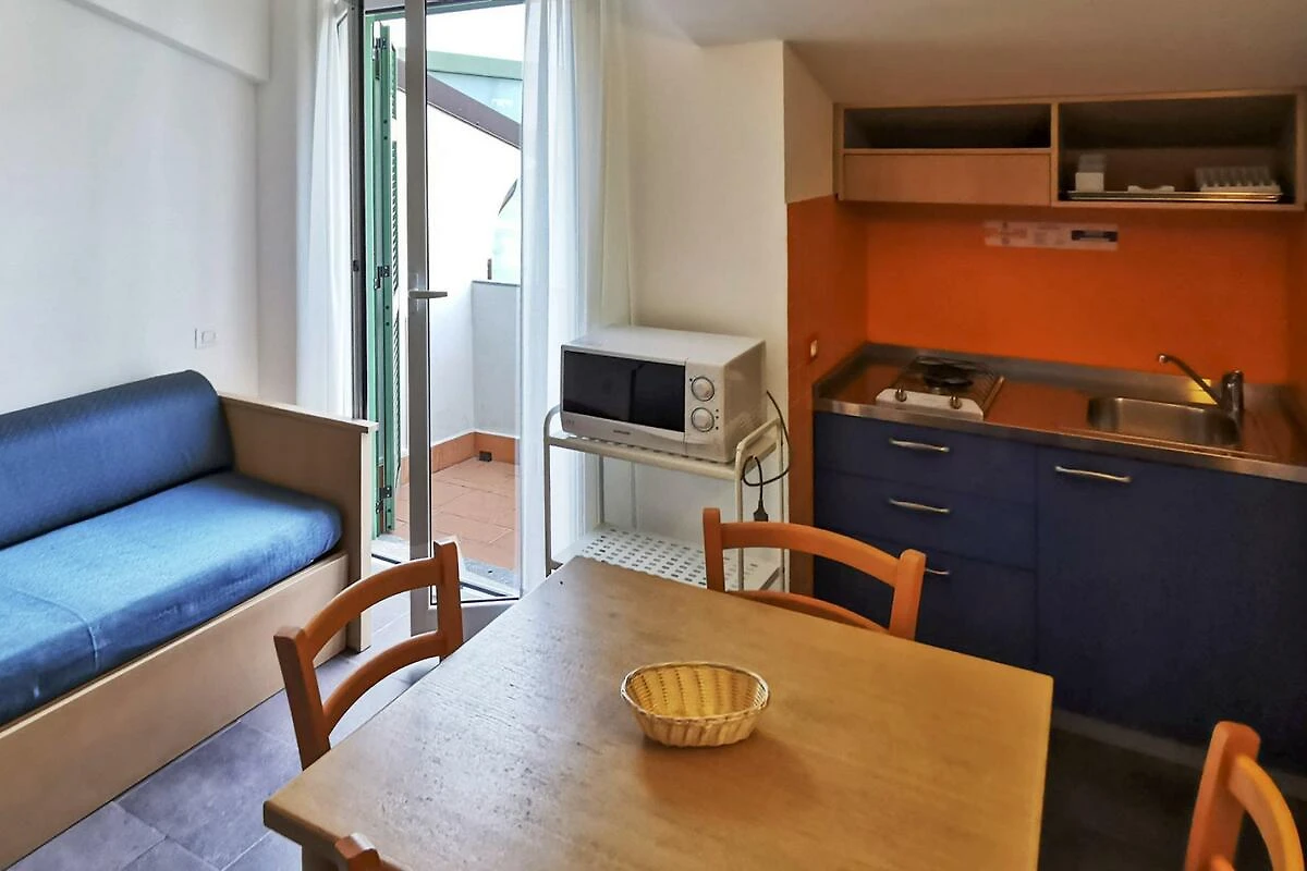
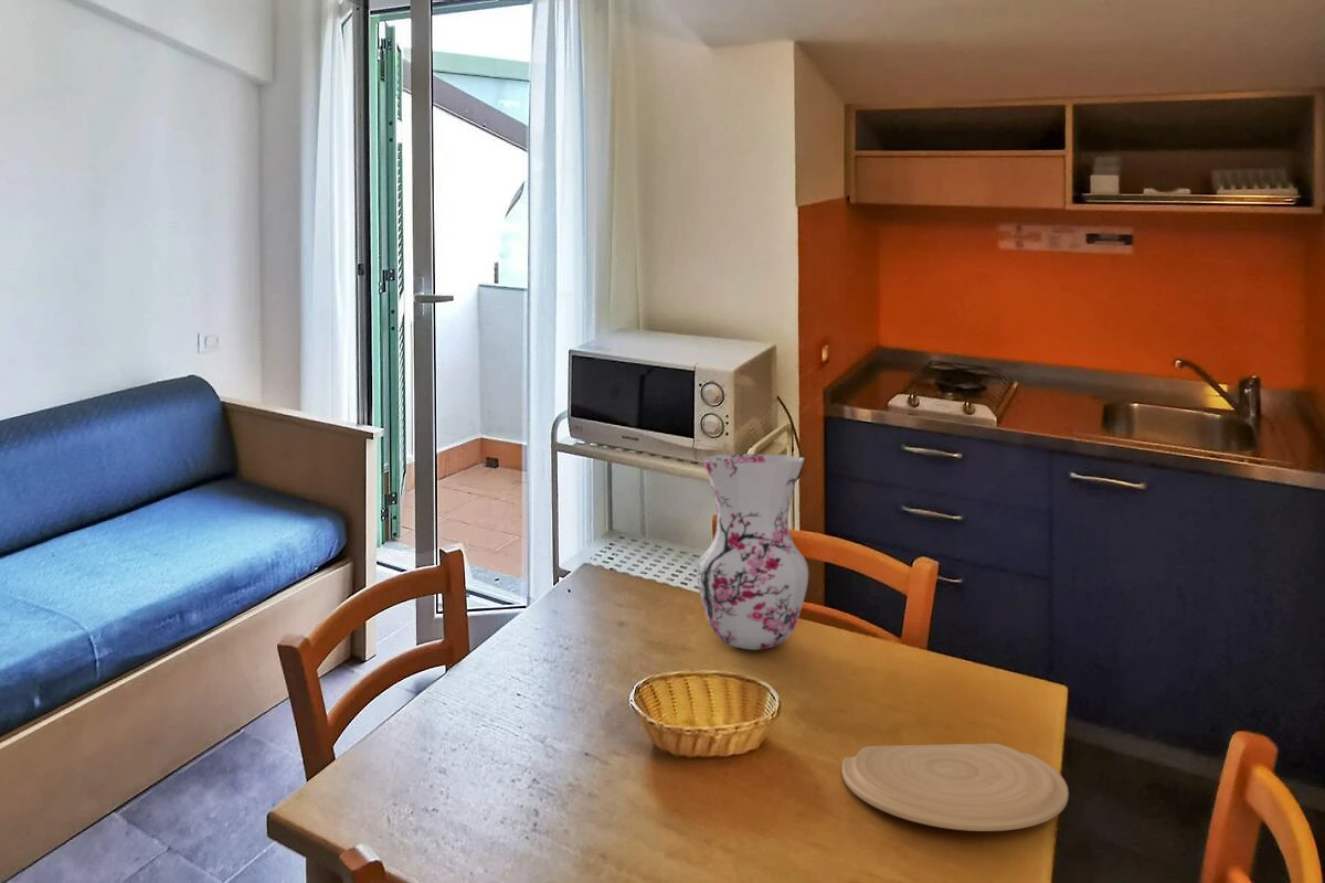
+ vase (752, 552)
+ plate (951, 774)
